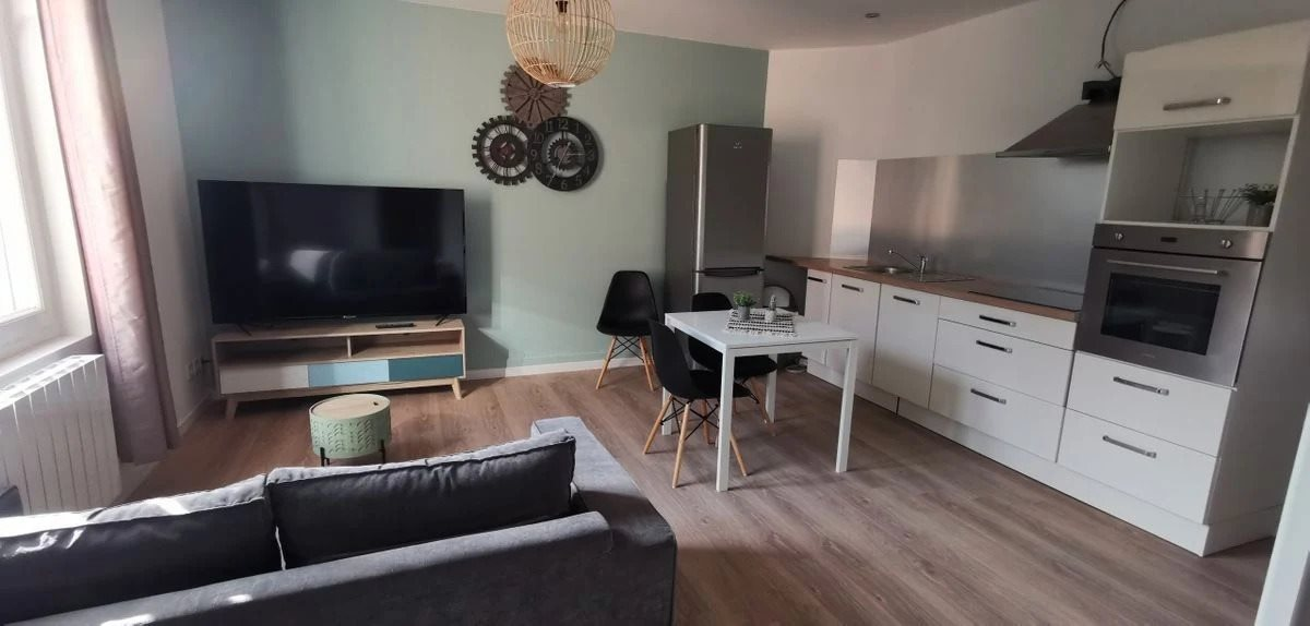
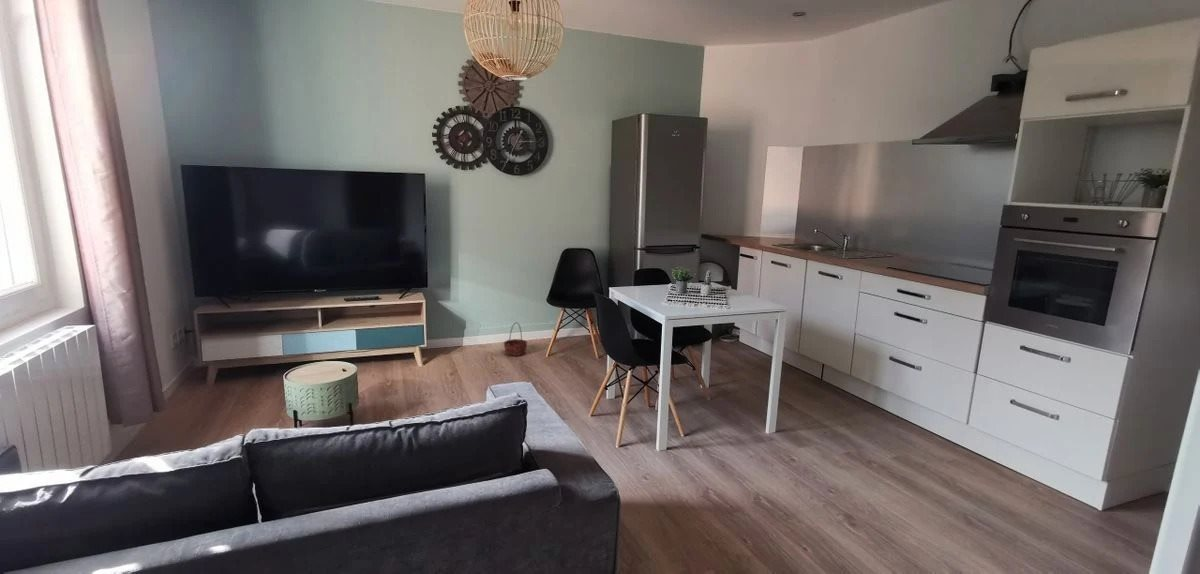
+ basket (515, 339)
